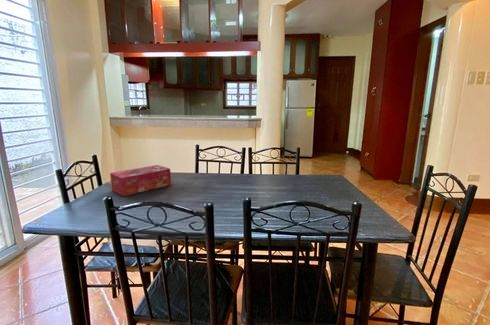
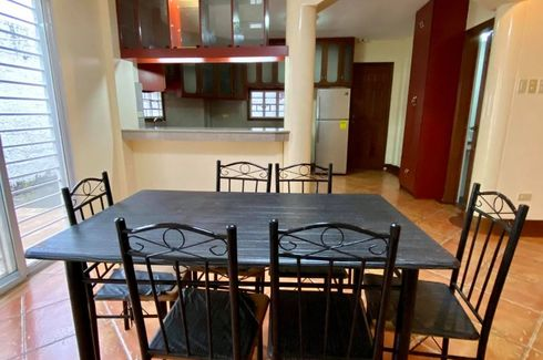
- tissue box (141, 179)
